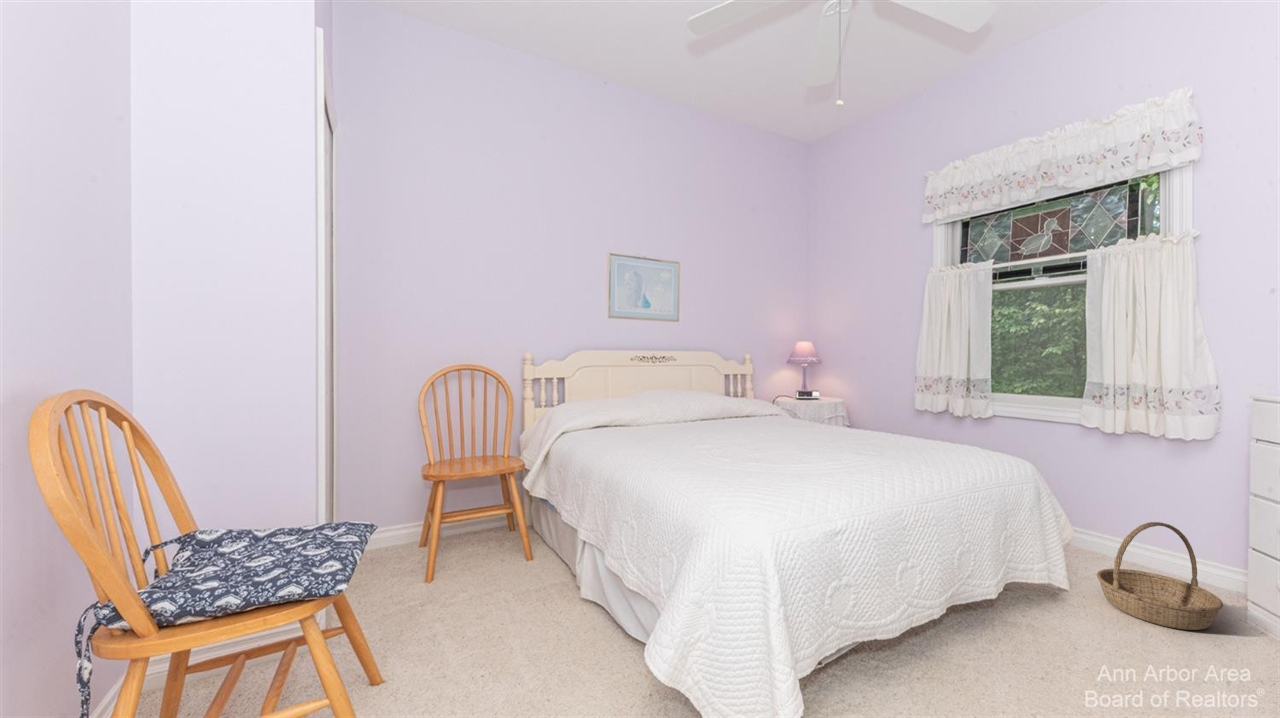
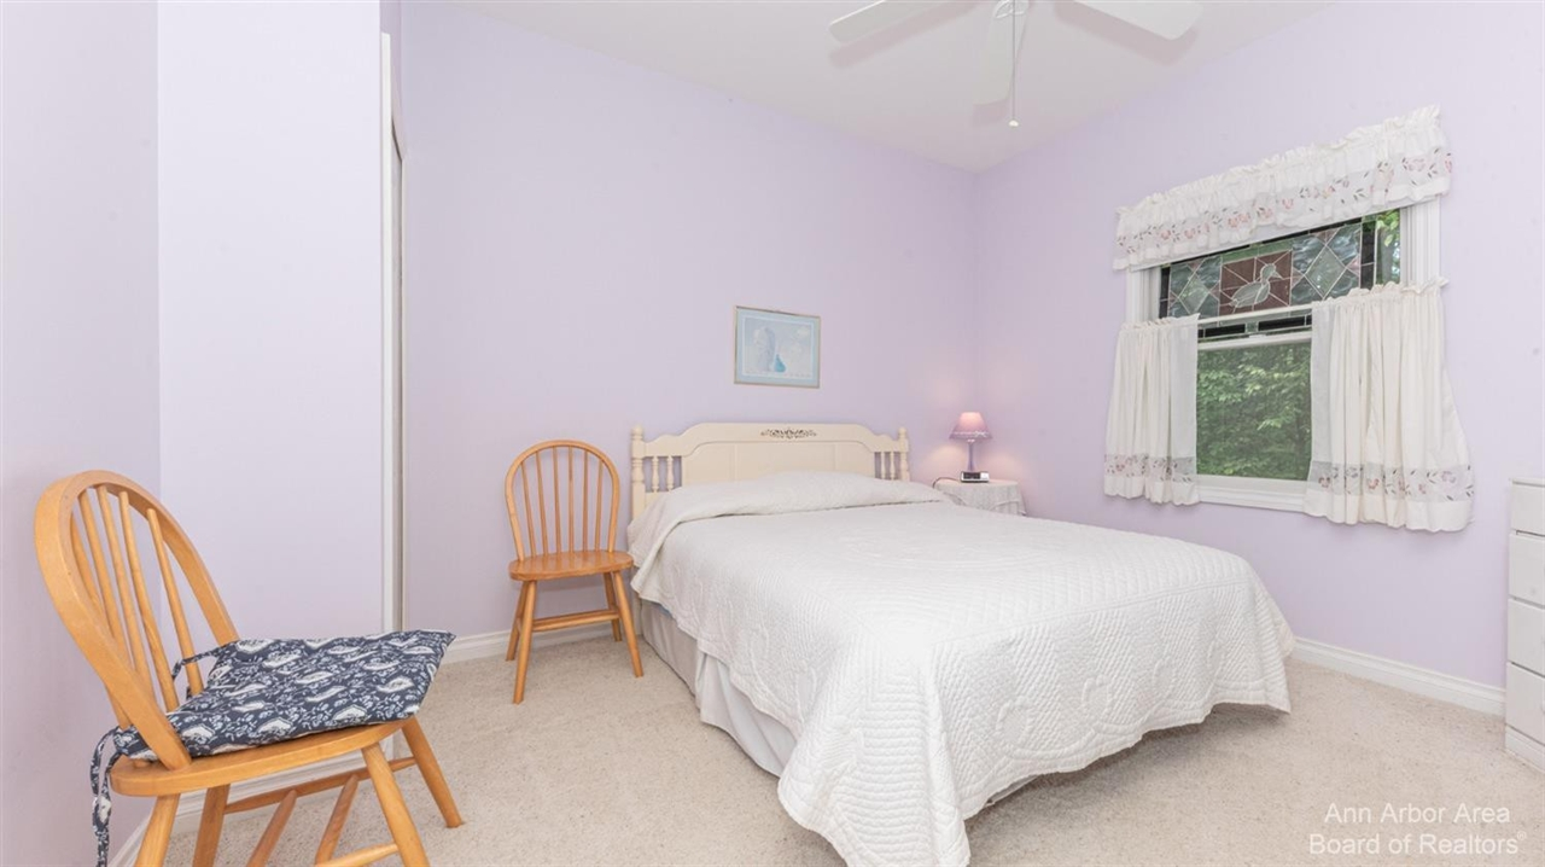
- basket (1153, 573)
